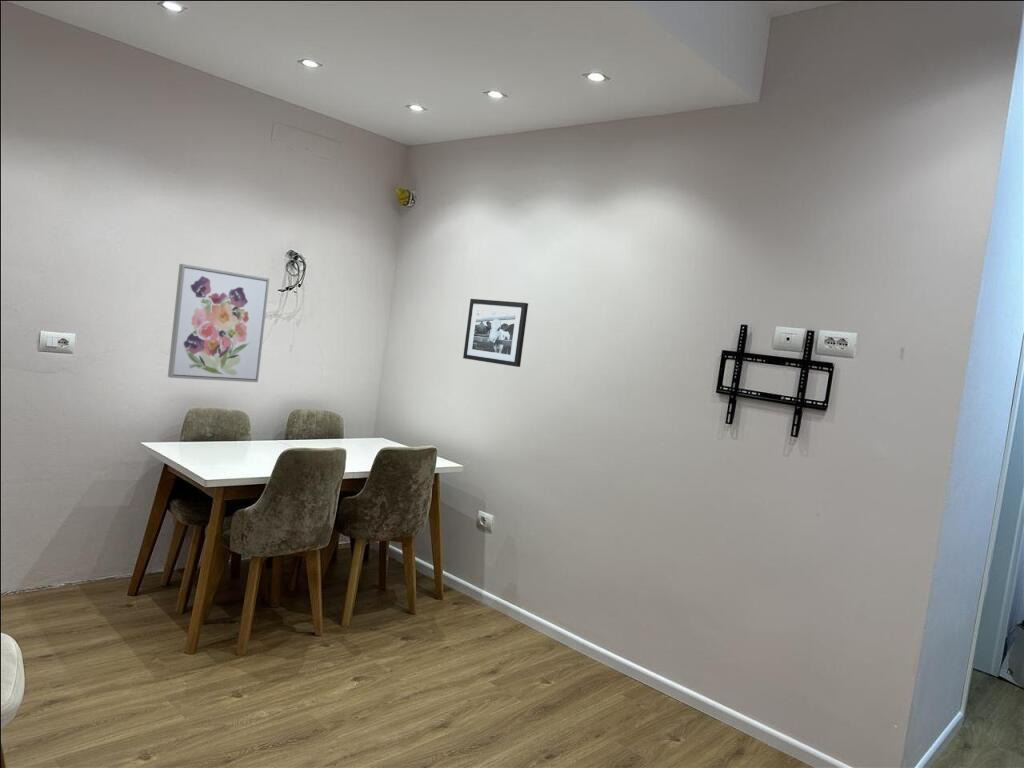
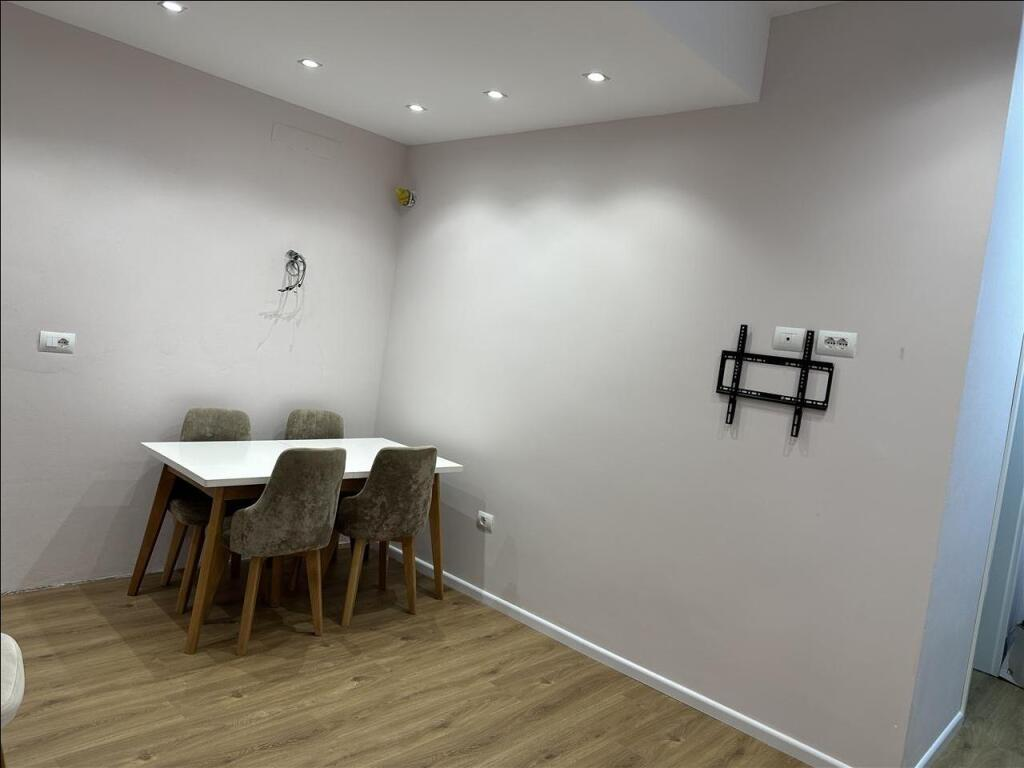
- picture frame (494, 331)
- wall art (220, 325)
